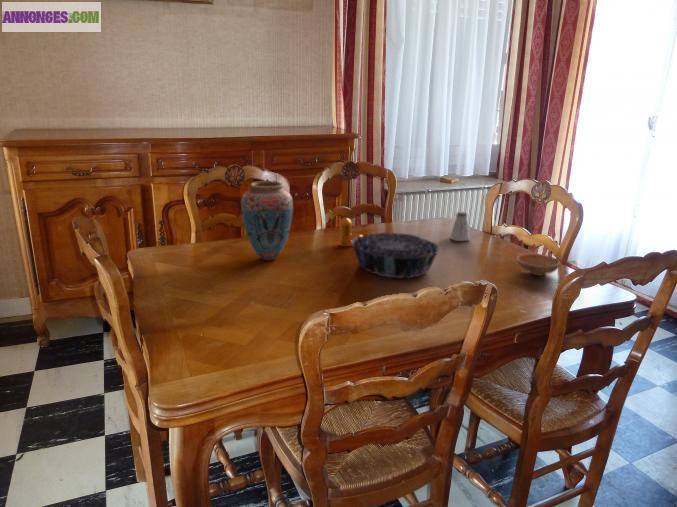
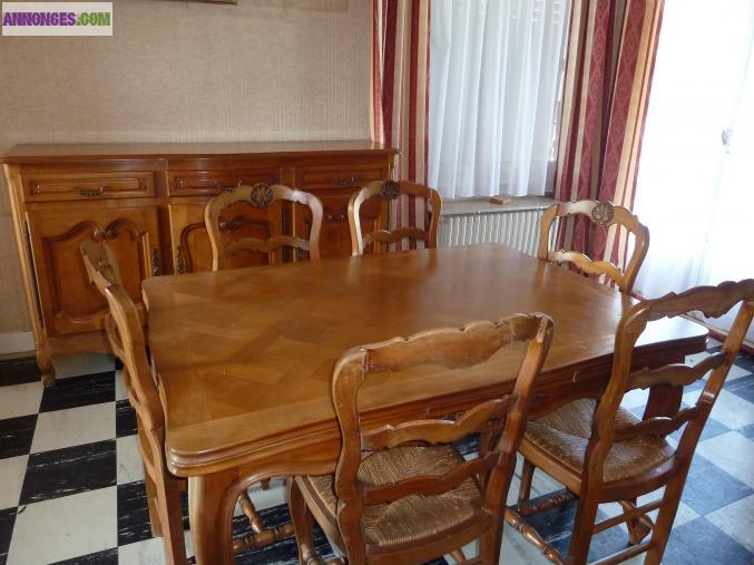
- saltshaker (460, 225)
- decorative bowl (395, 255)
- pepper shaker (351, 230)
- bowl (537, 266)
- vase (267, 221)
